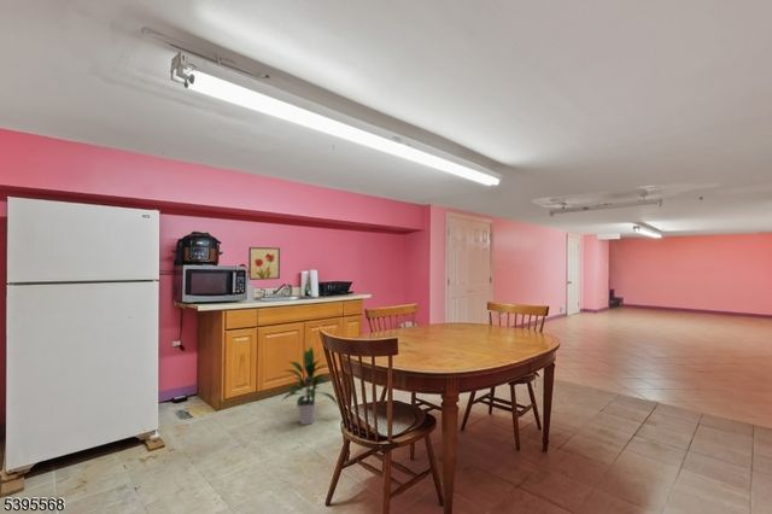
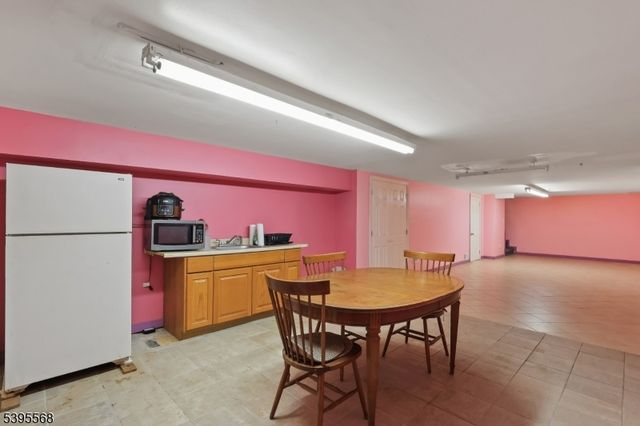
- indoor plant (309, 385)
- wall art (264, 263)
